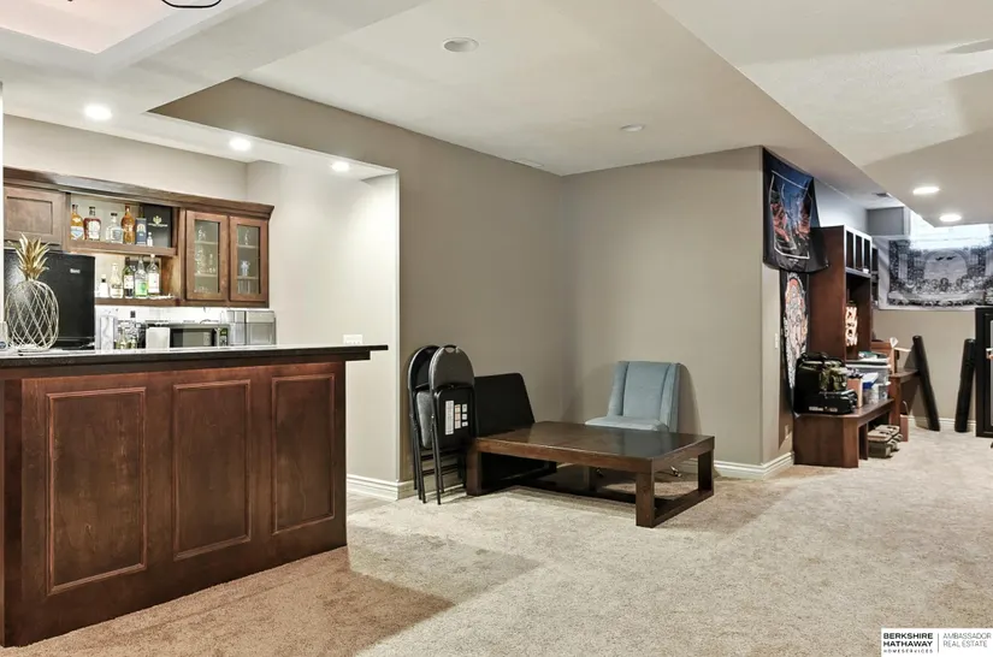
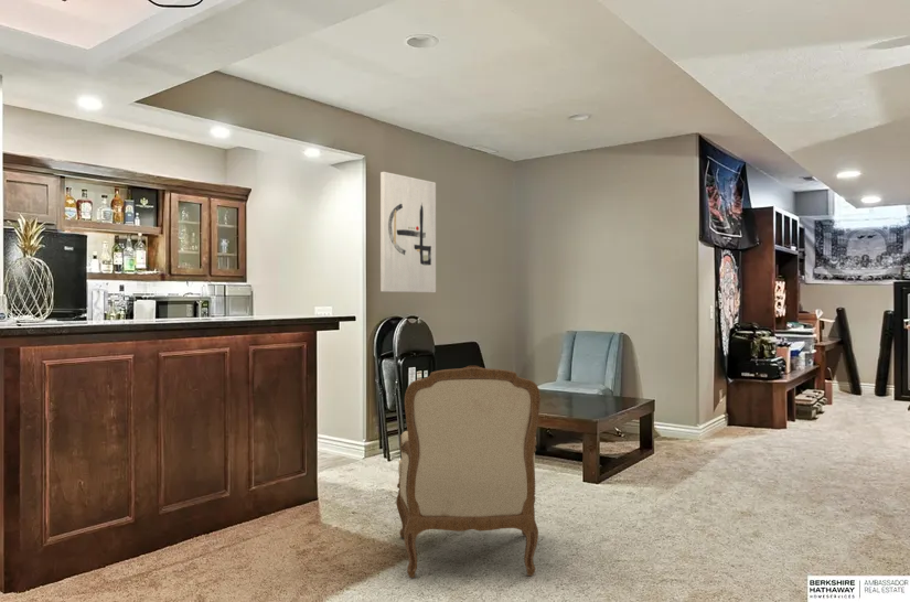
+ armchair (468, 458)
+ wall art (408, 234)
